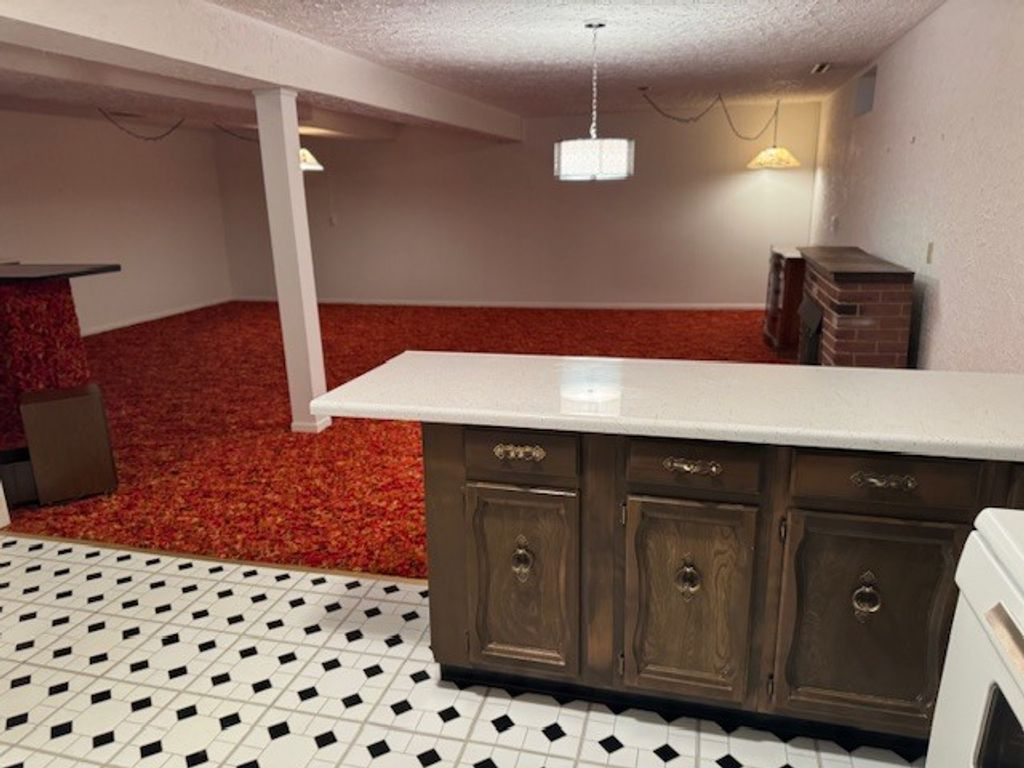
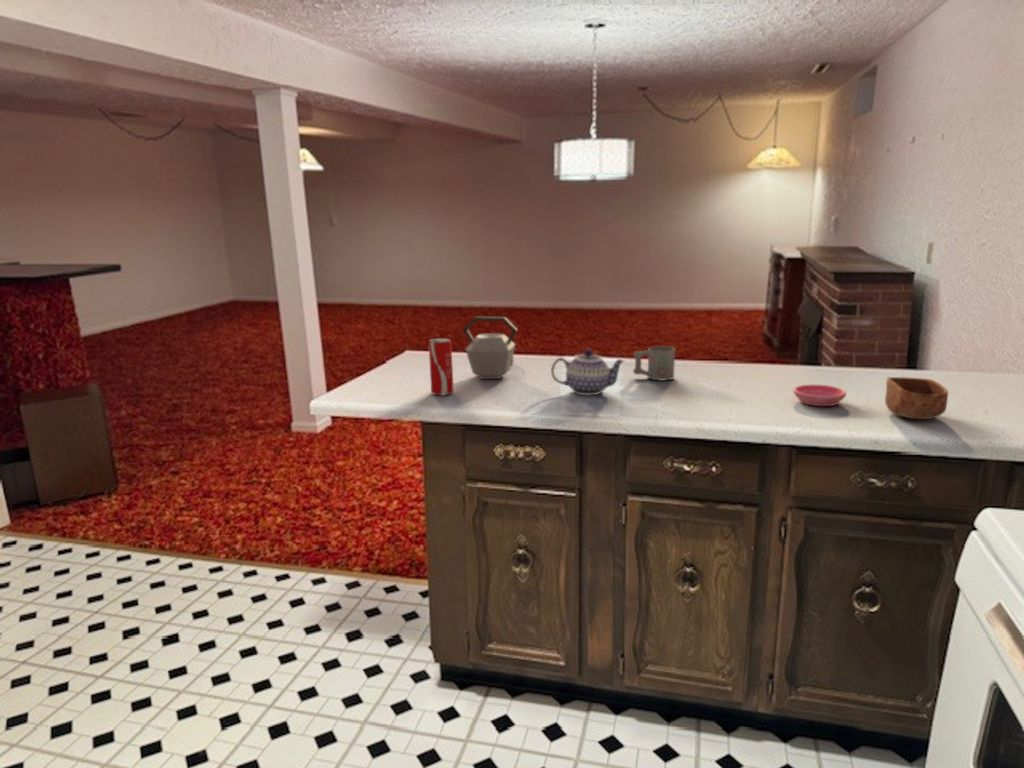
+ teapot (587, 370)
+ beverage can (441, 366)
+ bowl (914, 398)
+ kettle (496, 342)
+ mug (653, 363)
+ saucer (819, 395)
